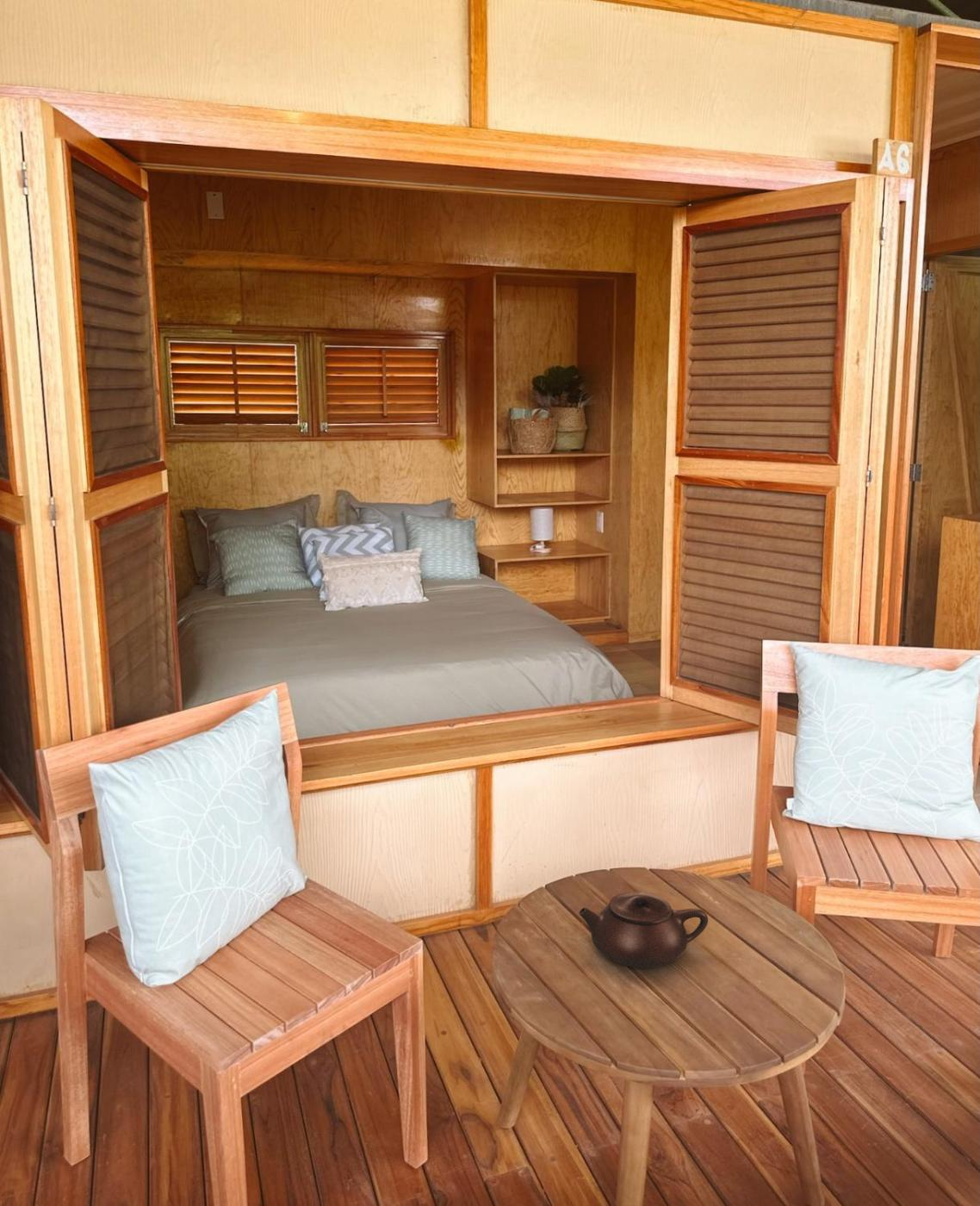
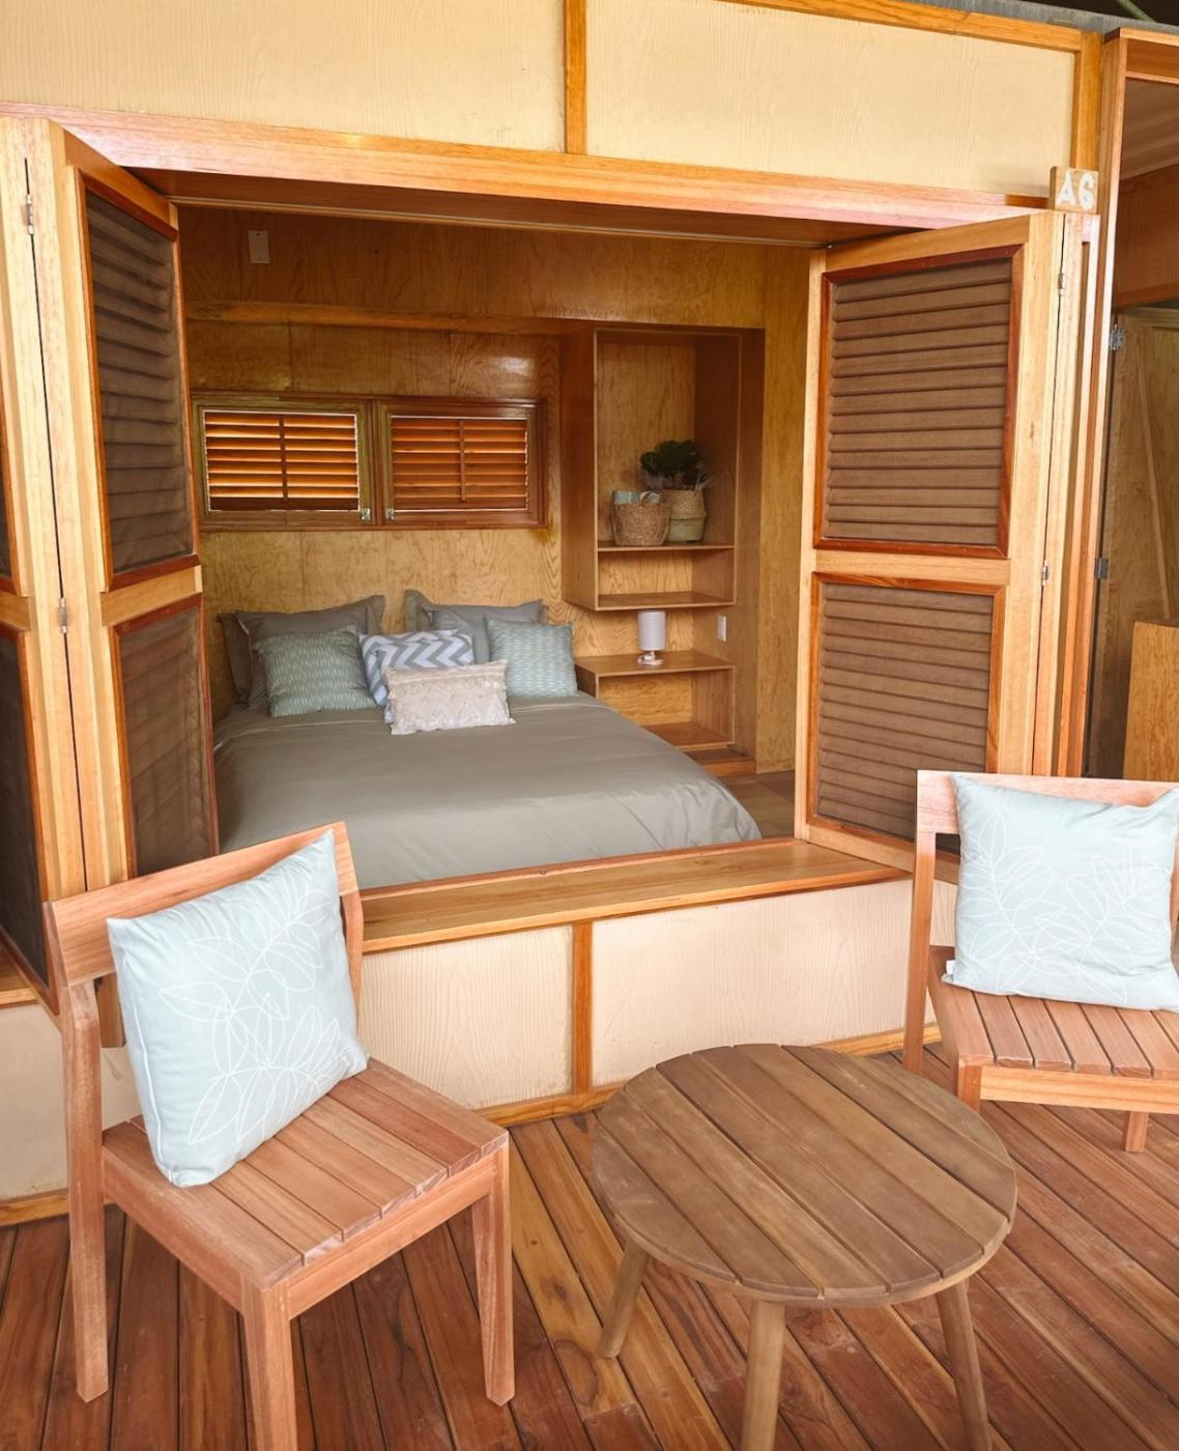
- teapot (642, 923)
